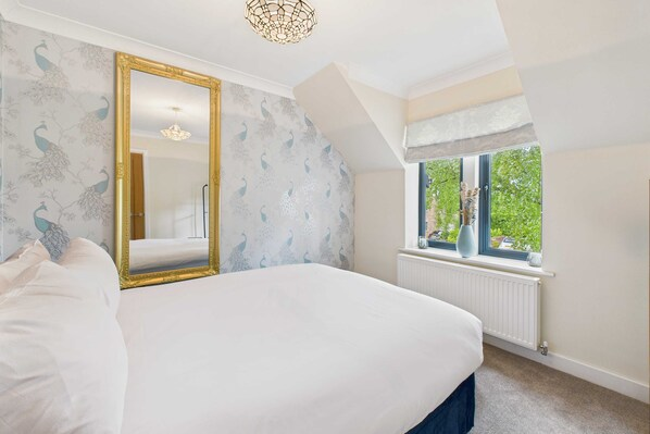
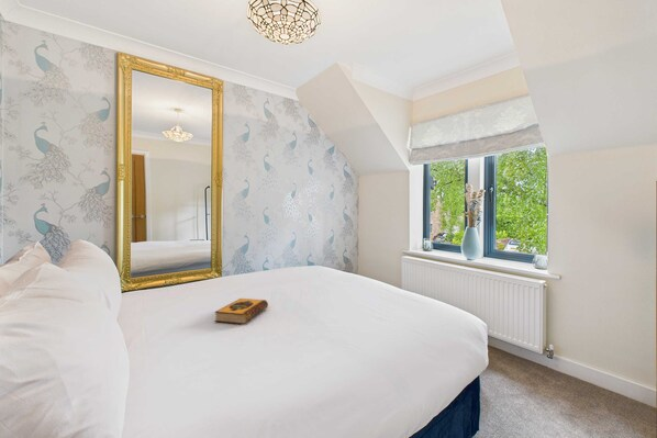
+ hardback book (243, 310)
